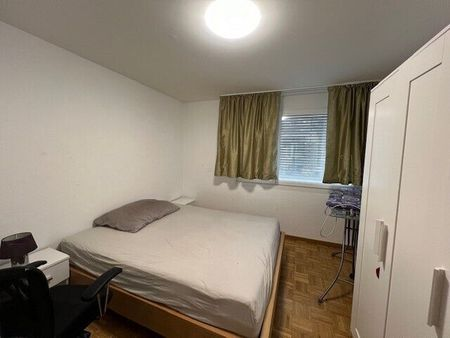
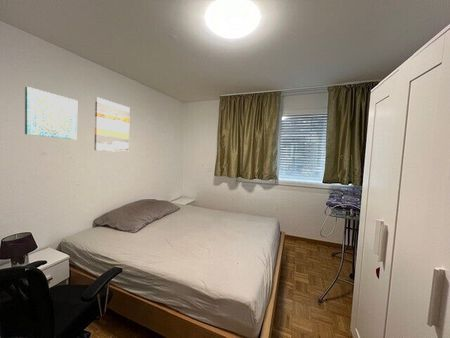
+ wall art (113, 127)
+ wall art (53, 115)
